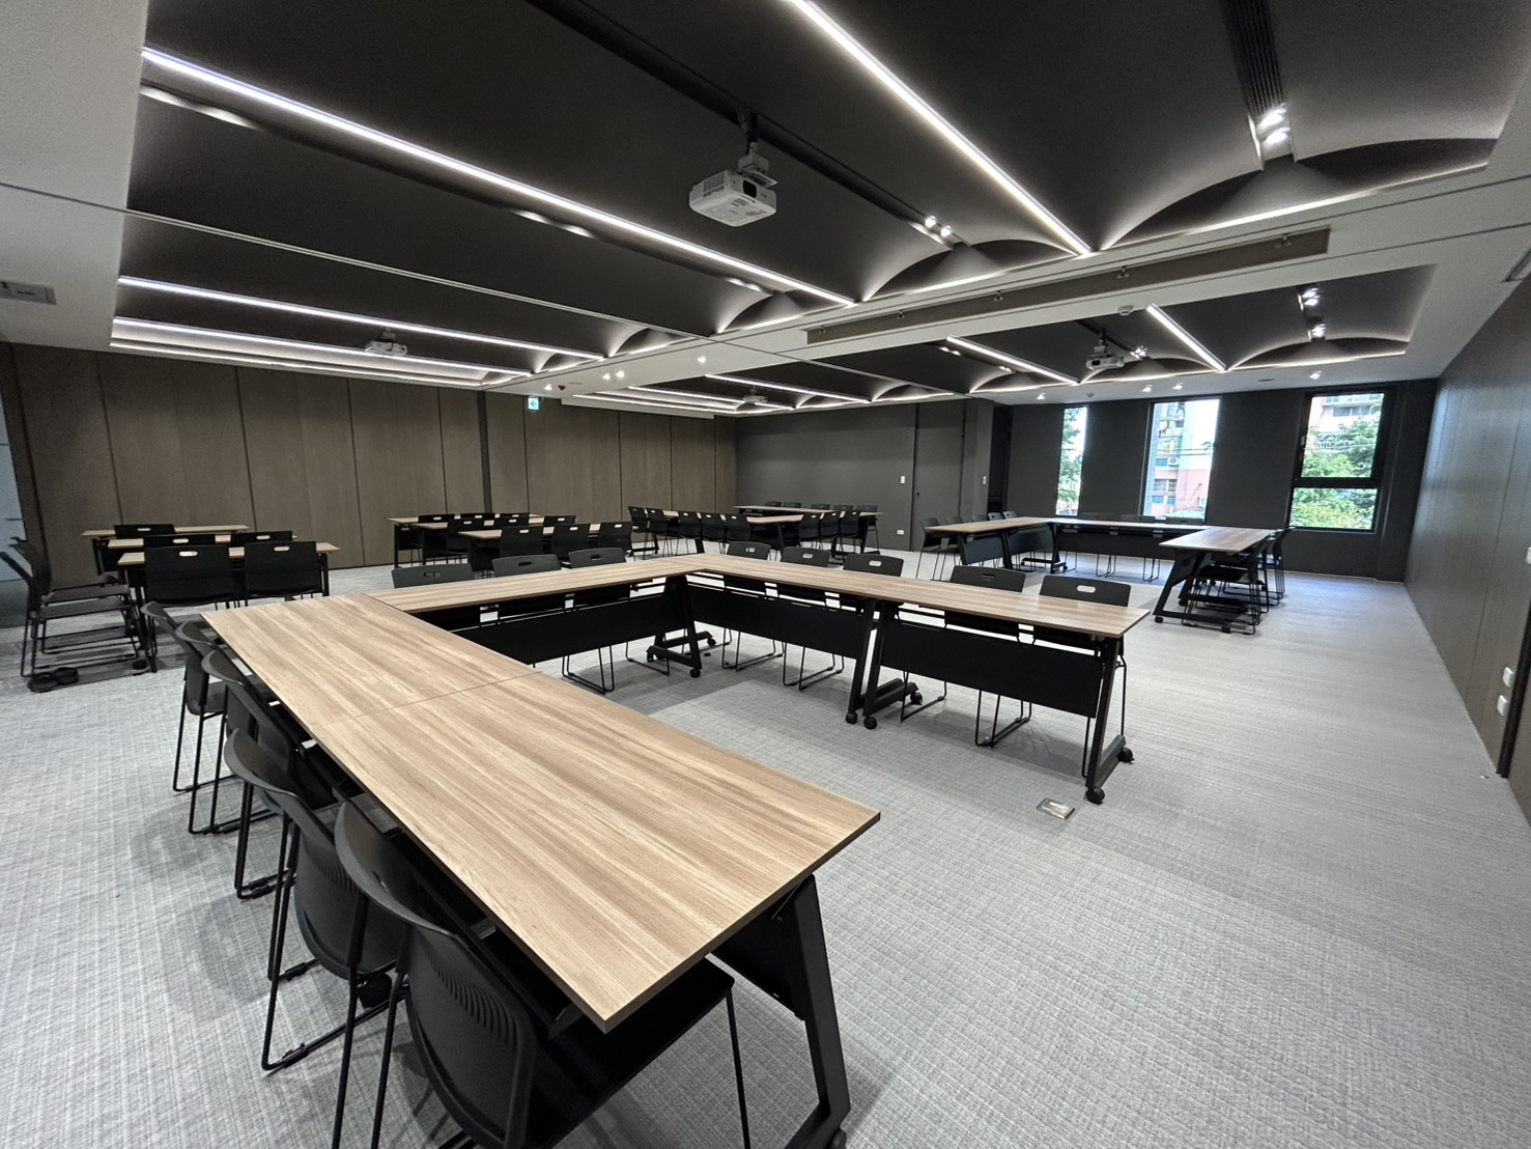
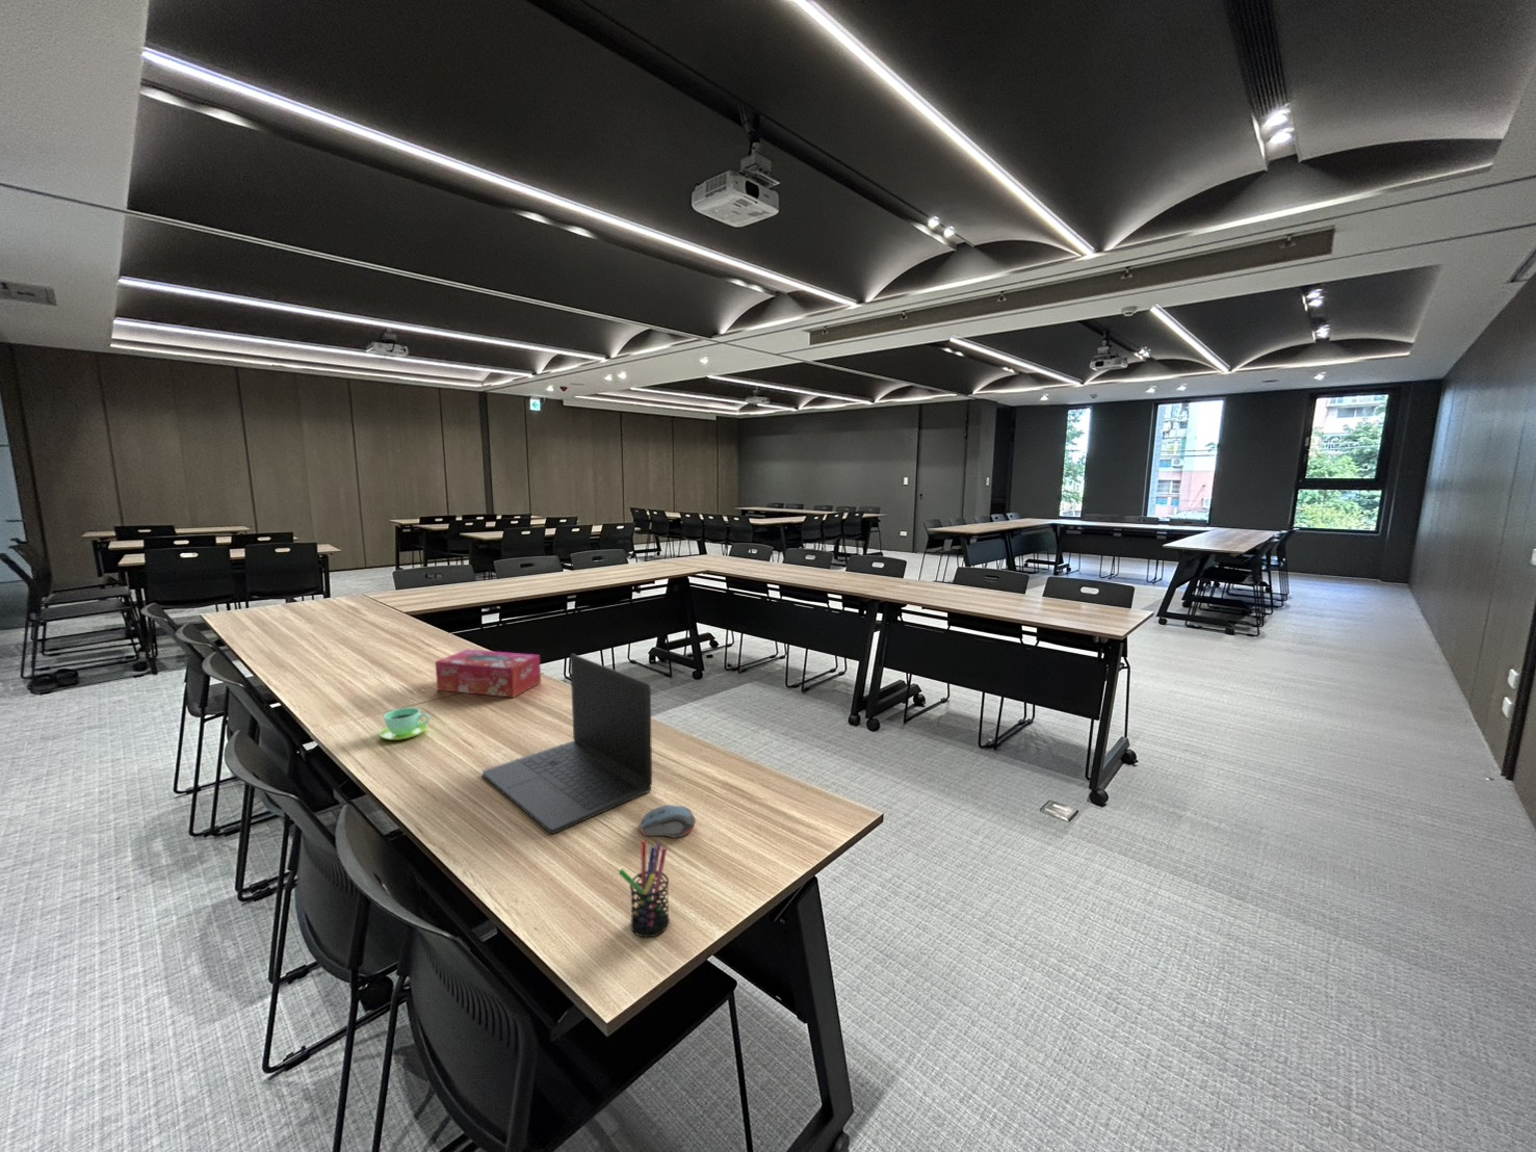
+ pen holder (644, 887)
+ computer mouse (668, 818)
+ laptop (573, 731)
+ tissue box (489, 672)
+ cup (403, 724)
